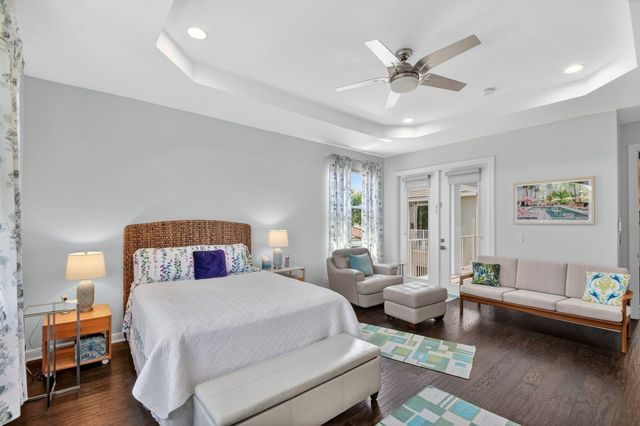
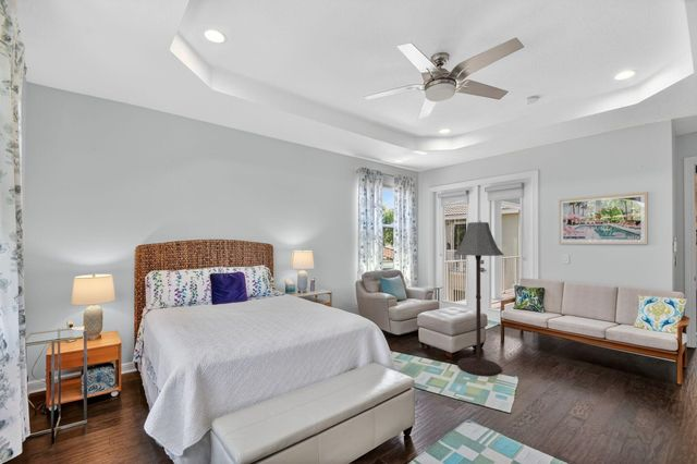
+ floor lamp (478, 294)
